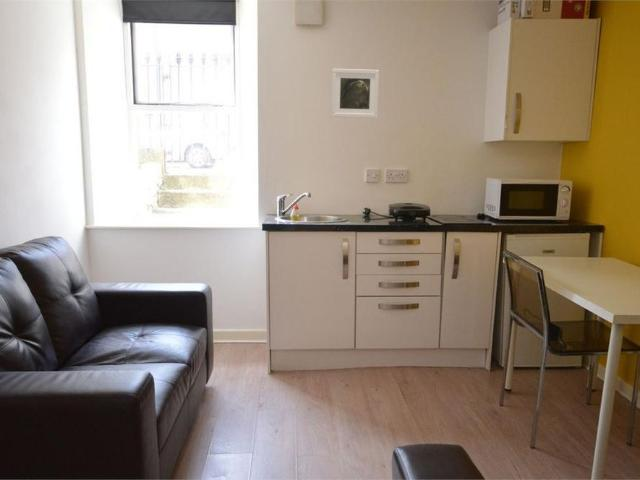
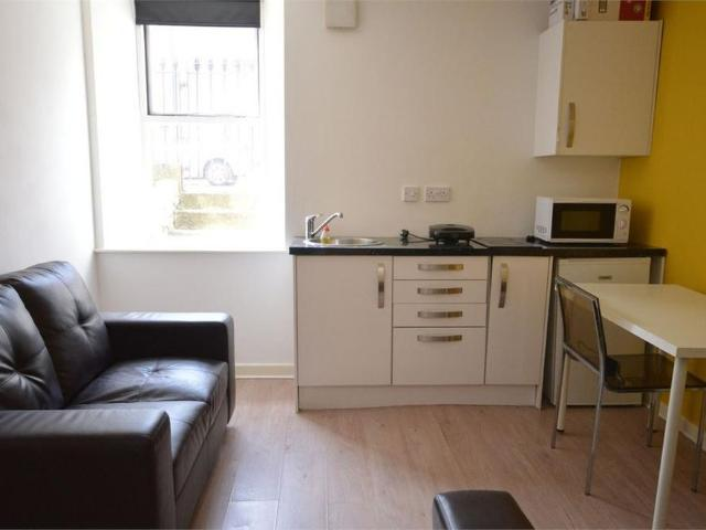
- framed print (354, 93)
